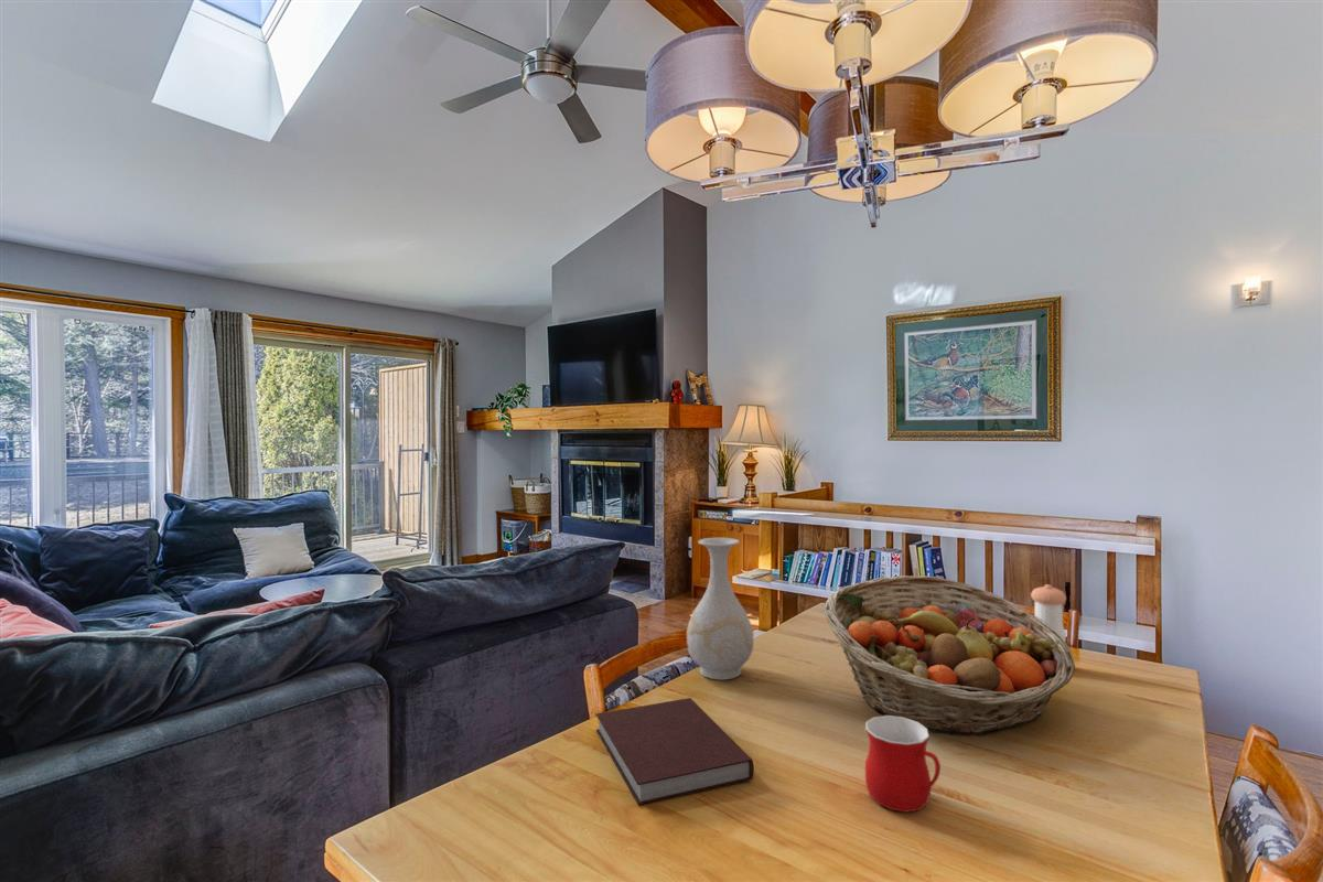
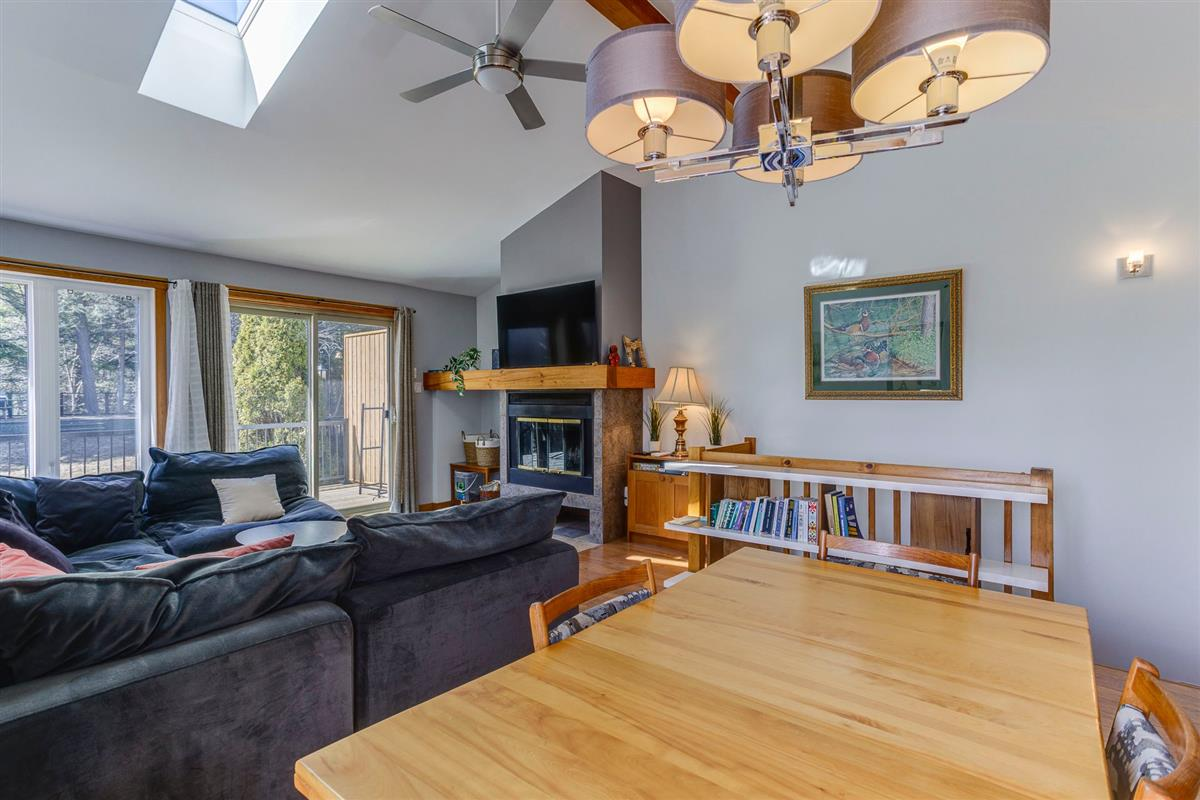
- pepper shaker (1048, 625)
- fruit basket (944, 646)
- vase (719, 606)
- mug (904, 766)
- notebook (668, 743)
